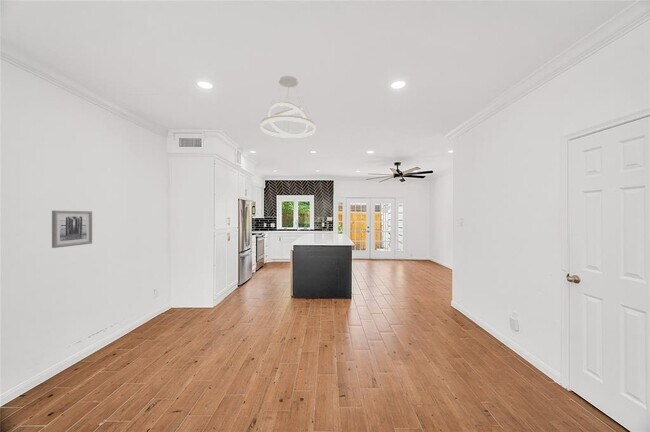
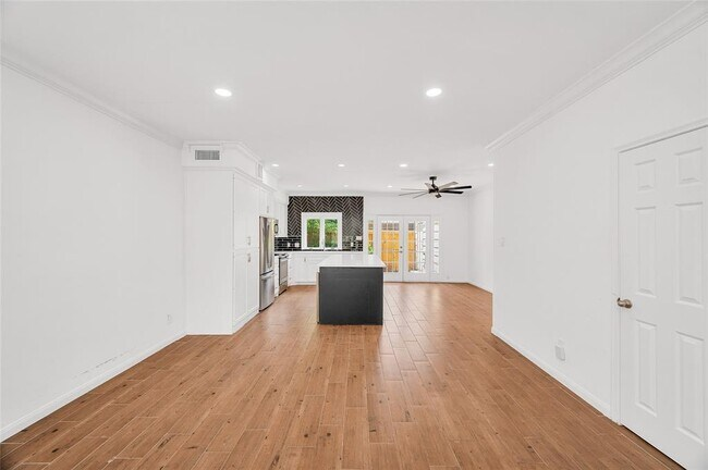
- wall art (73, 228)
- pendant light (288, 106)
